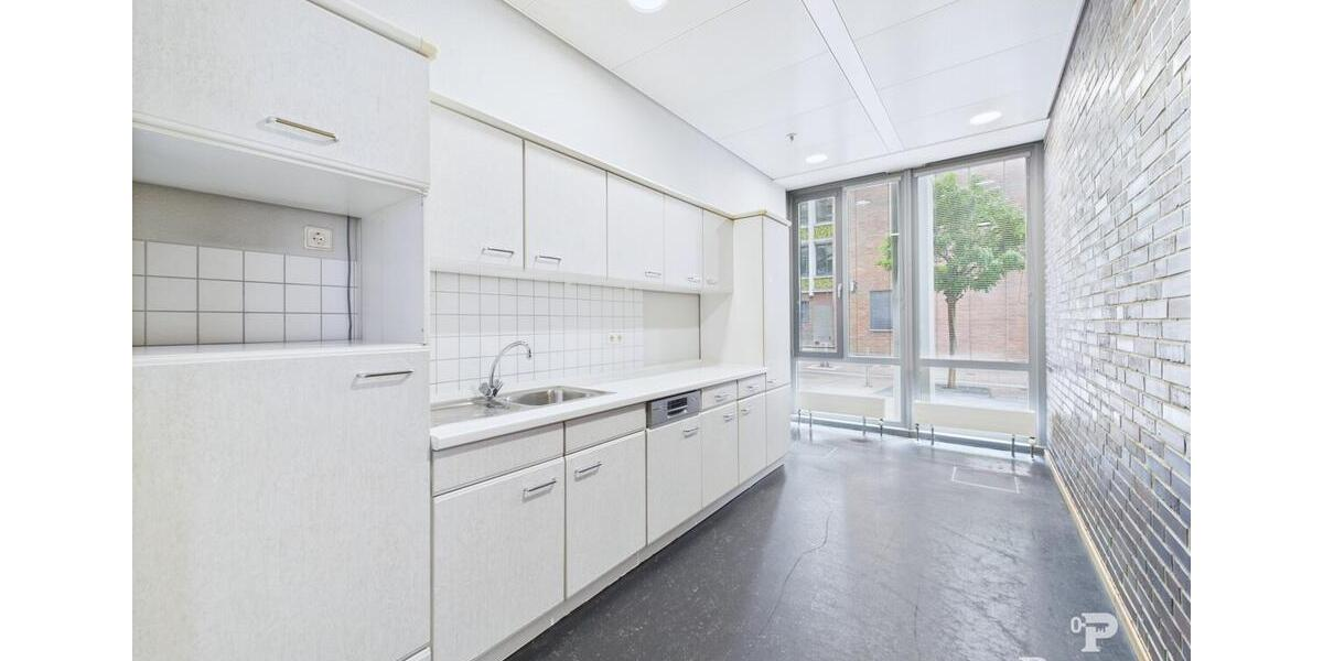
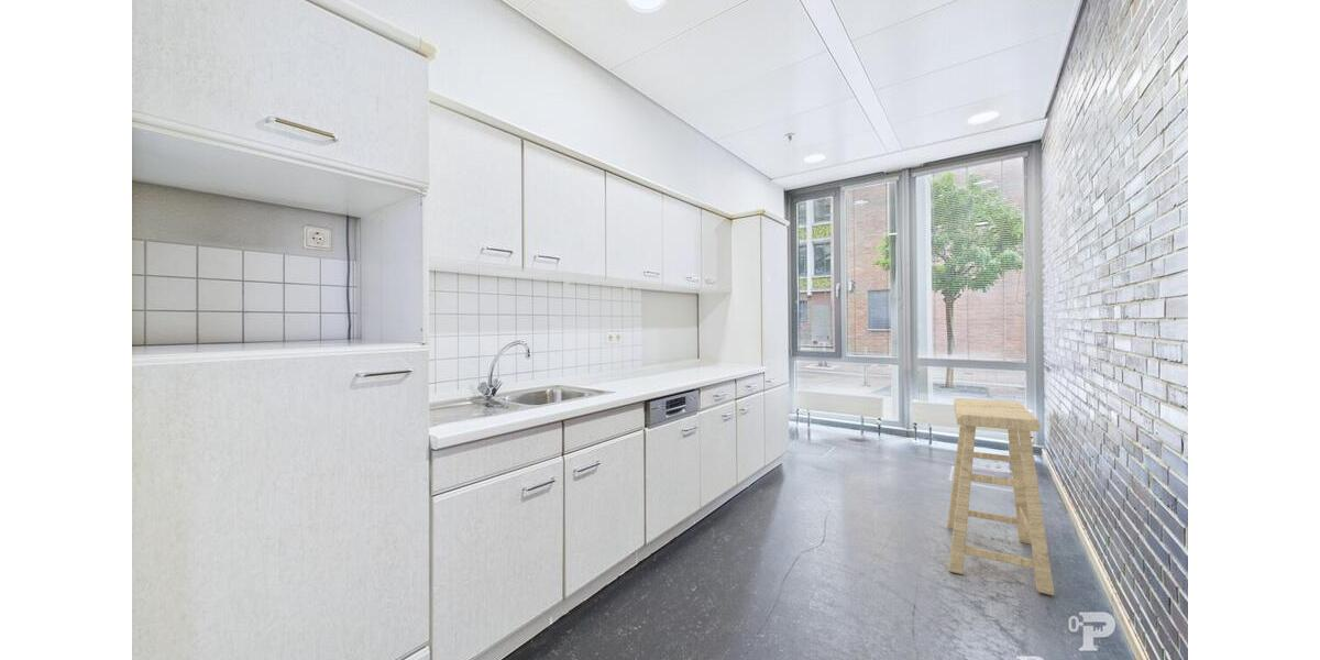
+ stool (992, 481)
